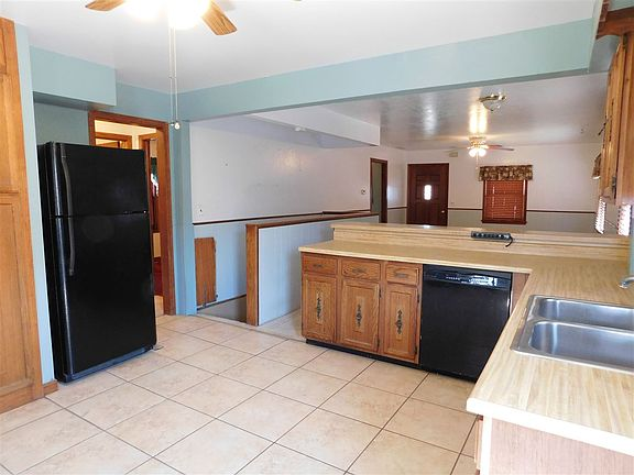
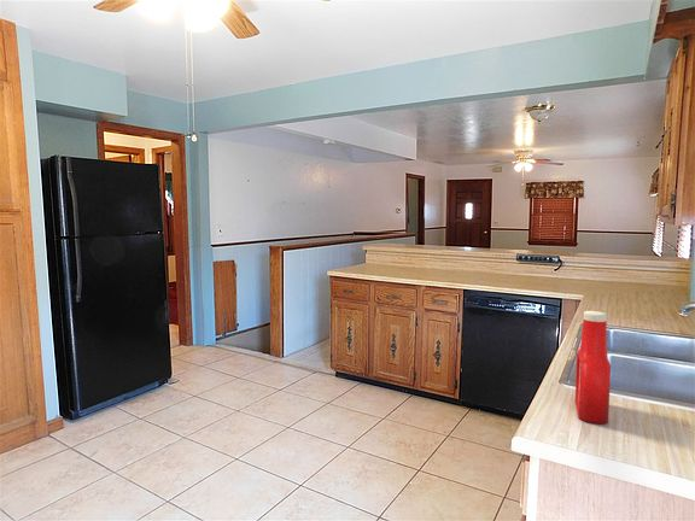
+ soap bottle (592, 362)
